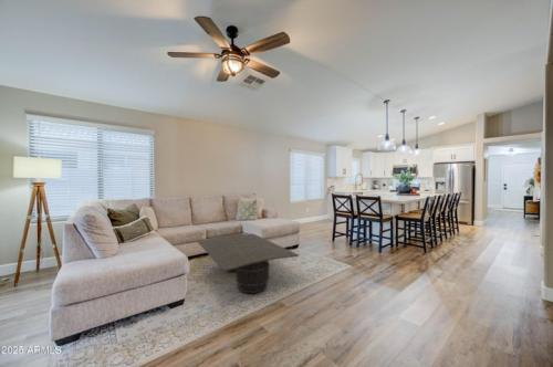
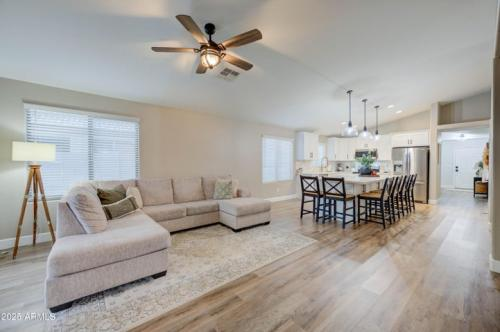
- coffee table (242, 259)
